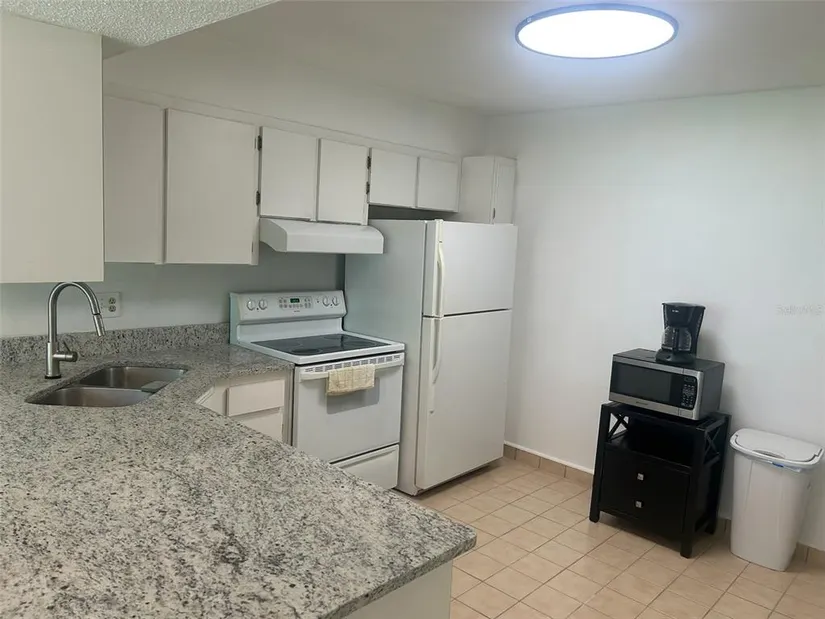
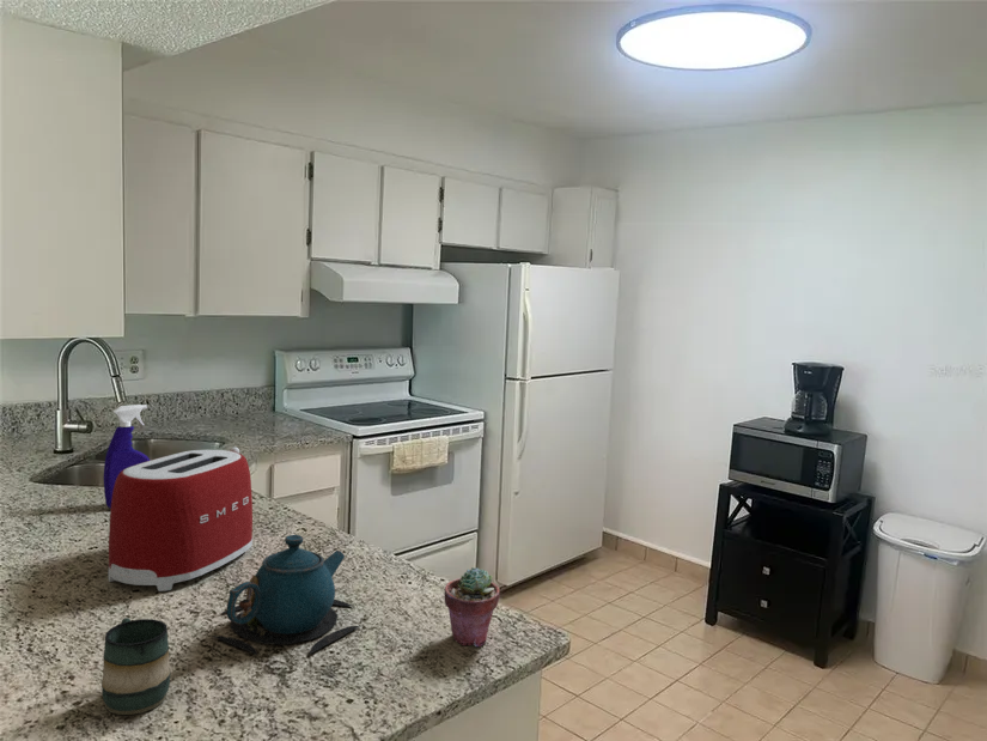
+ spray bottle (128, 455)
+ toaster (187, 510)
+ mug (133, 660)
+ teapot (286, 579)
+ potted succulent (471, 602)
